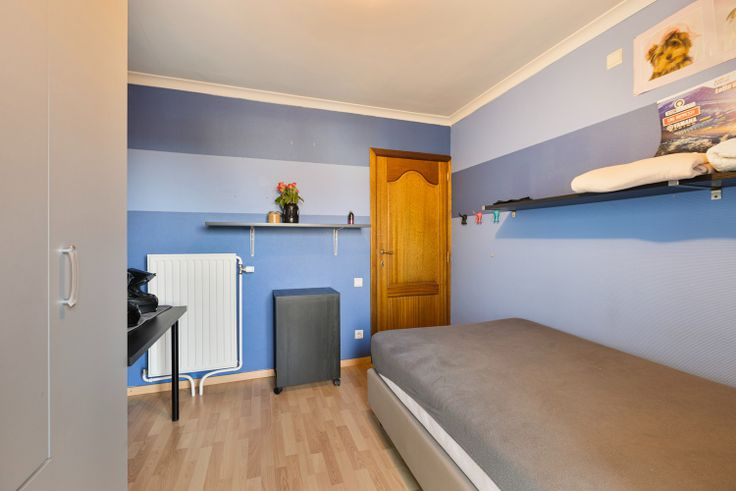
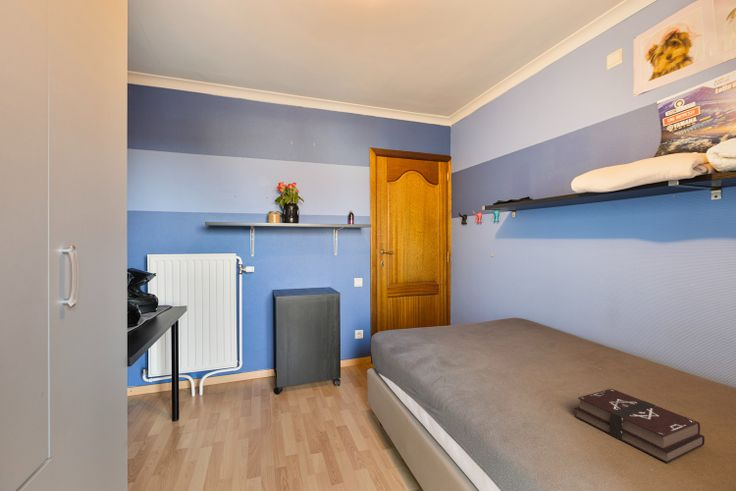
+ hardback book (634, 419)
